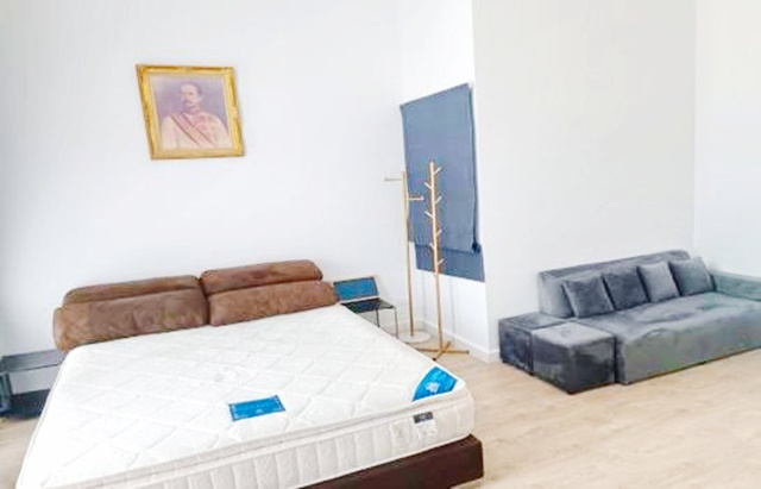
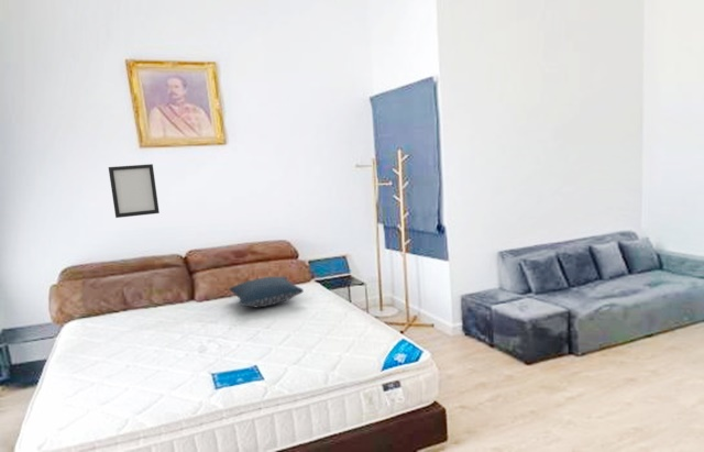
+ picture frame (134, 190)
+ pillow (265, 290)
